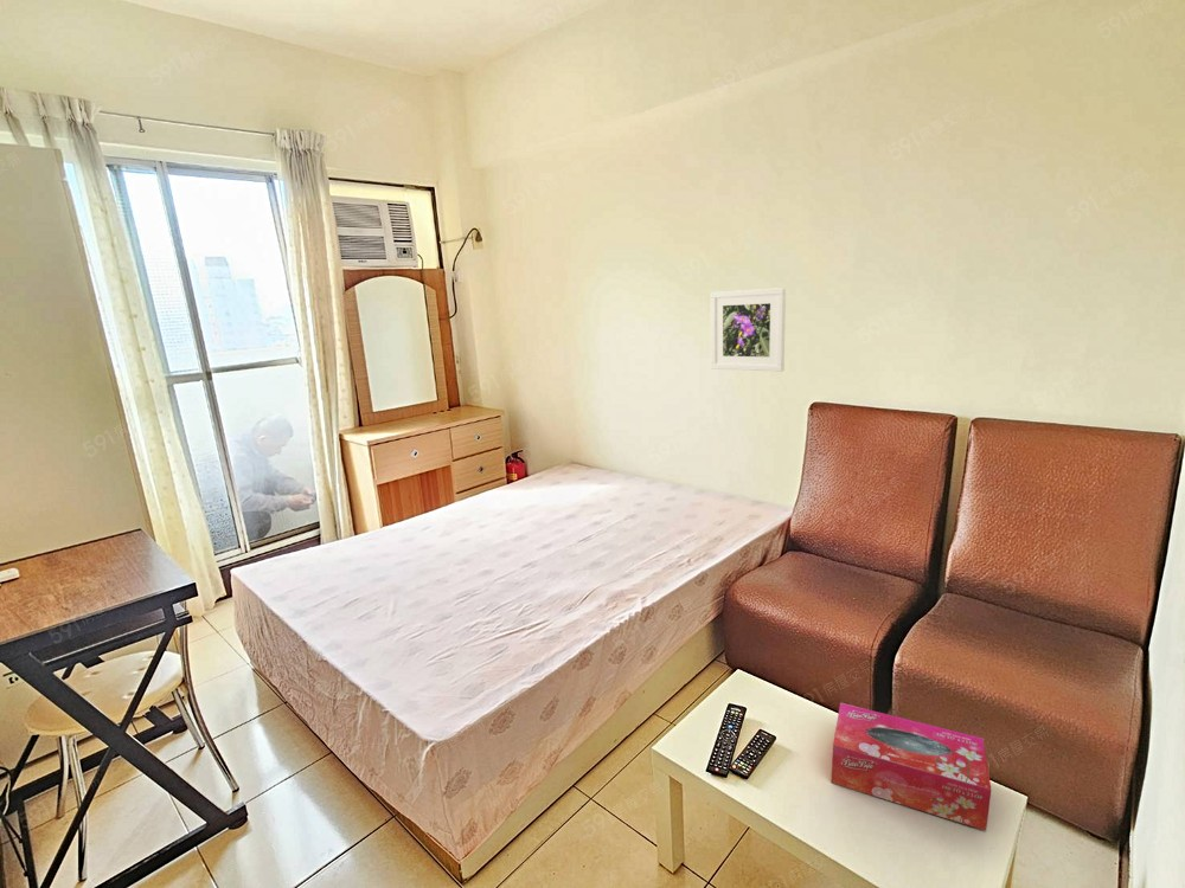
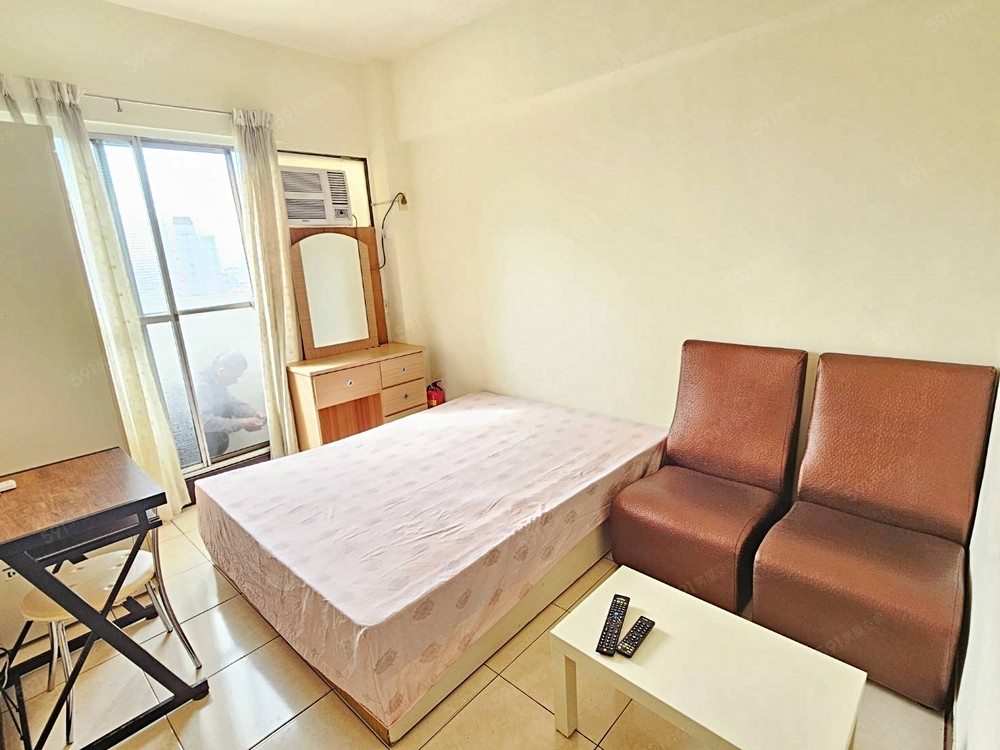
- tissue box (905, 760)
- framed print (745, 330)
